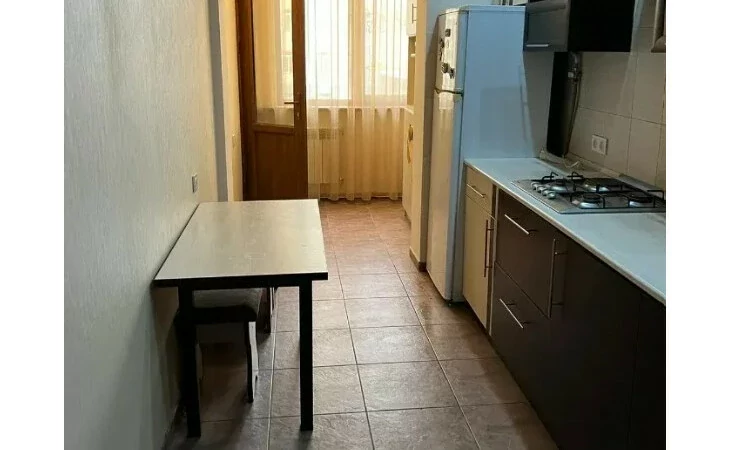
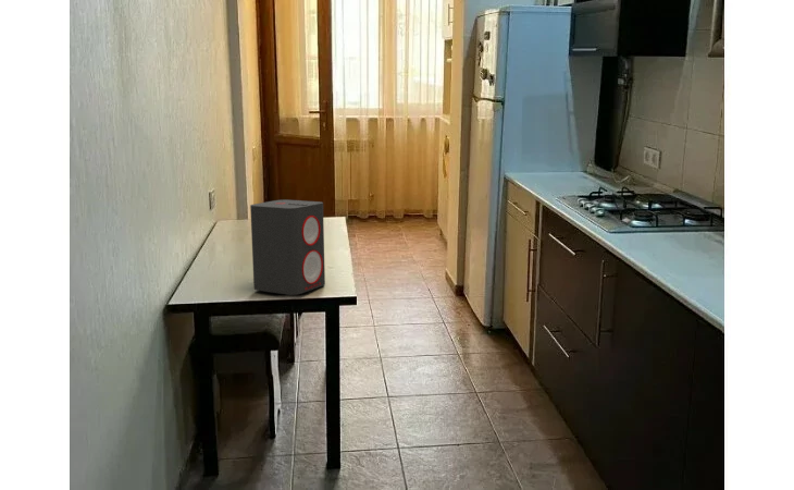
+ speaker (288, 245)
